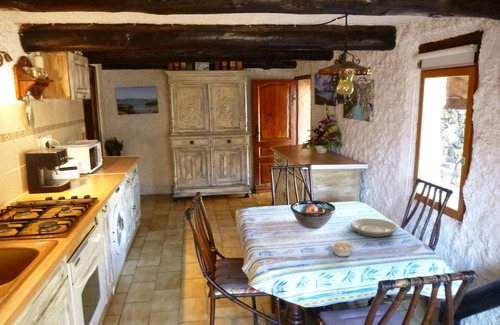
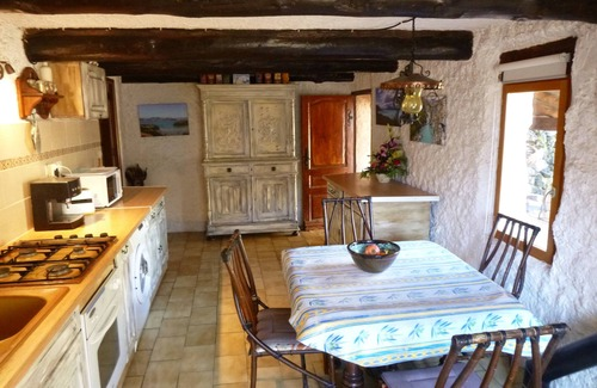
- legume (342, 248)
- plate (373, 228)
